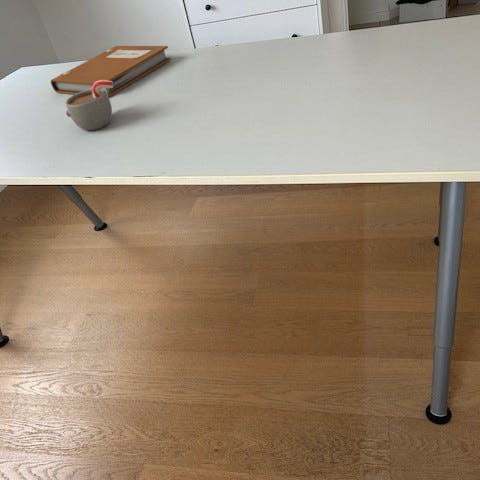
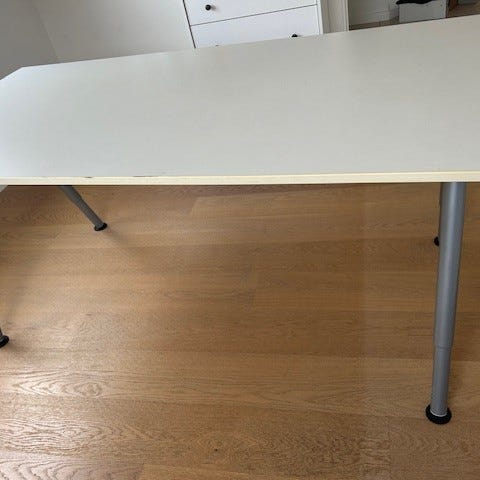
- mug (91, 103)
- notebook (112, 67)
